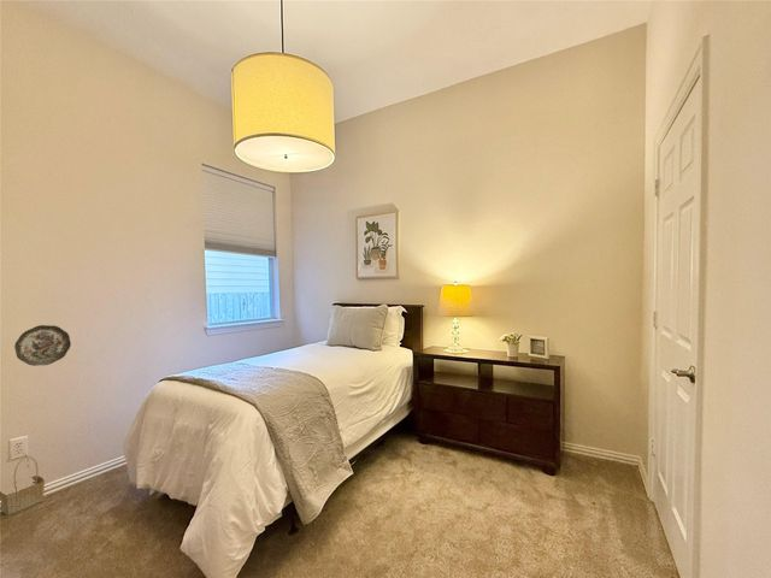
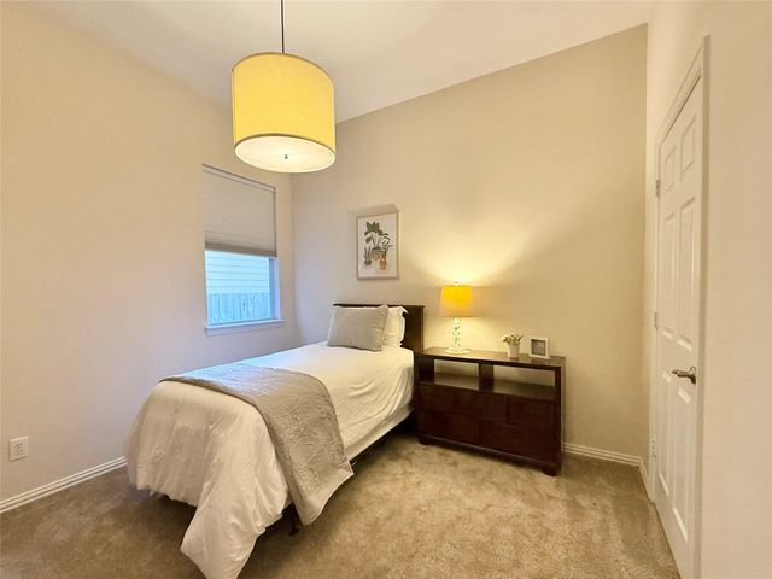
- basket (14, 479)
- decorative plate (43, 344)
